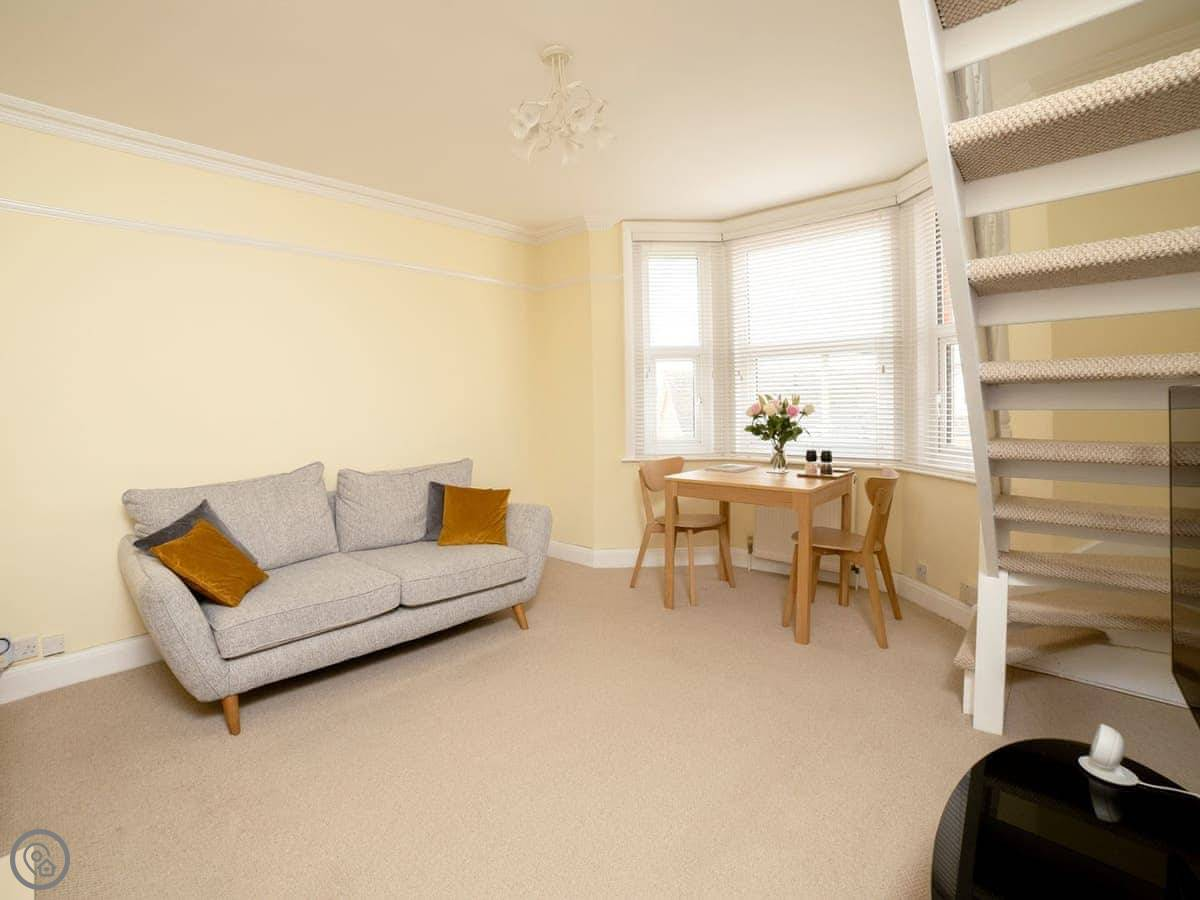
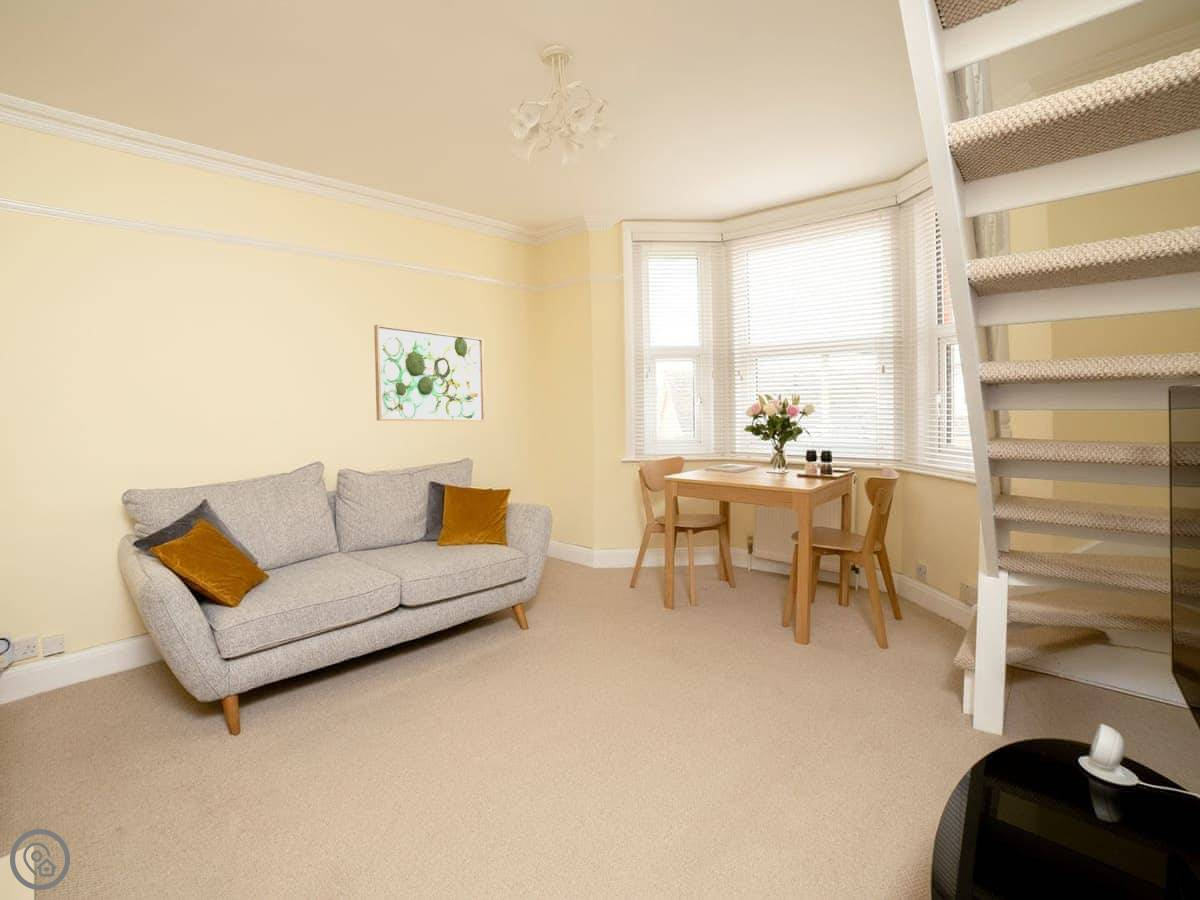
+ wall art (434, 376)
